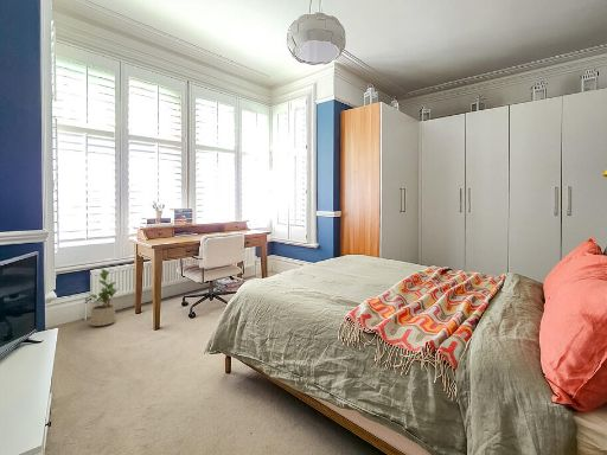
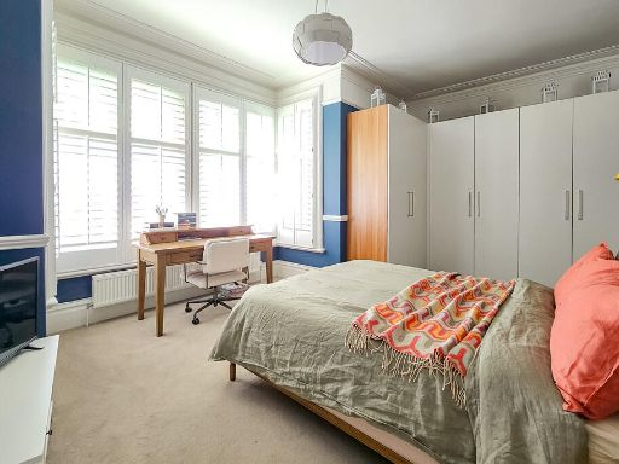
- potted plant (103, 295)
